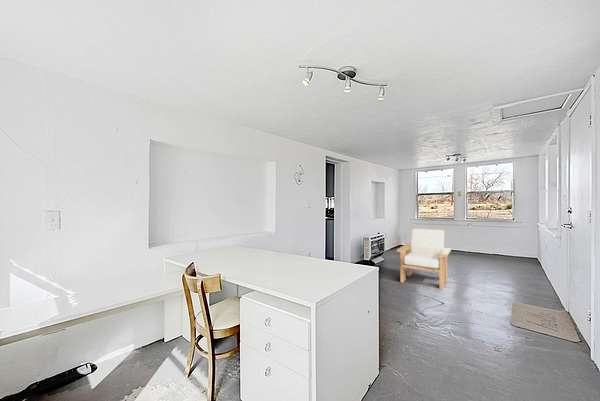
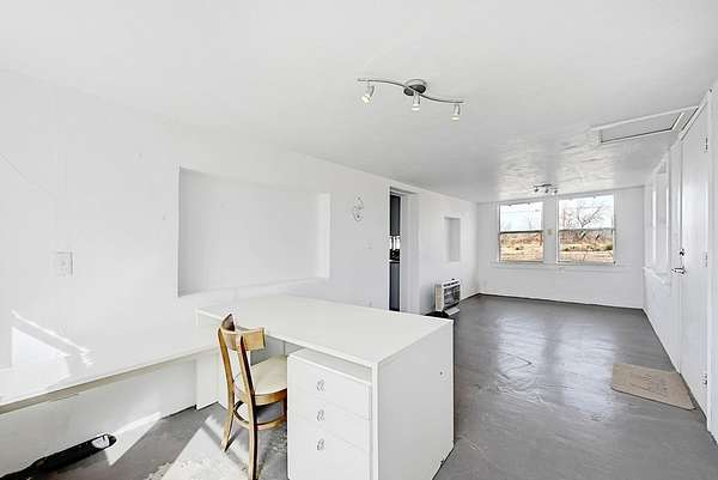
- armchair (424, 255)
